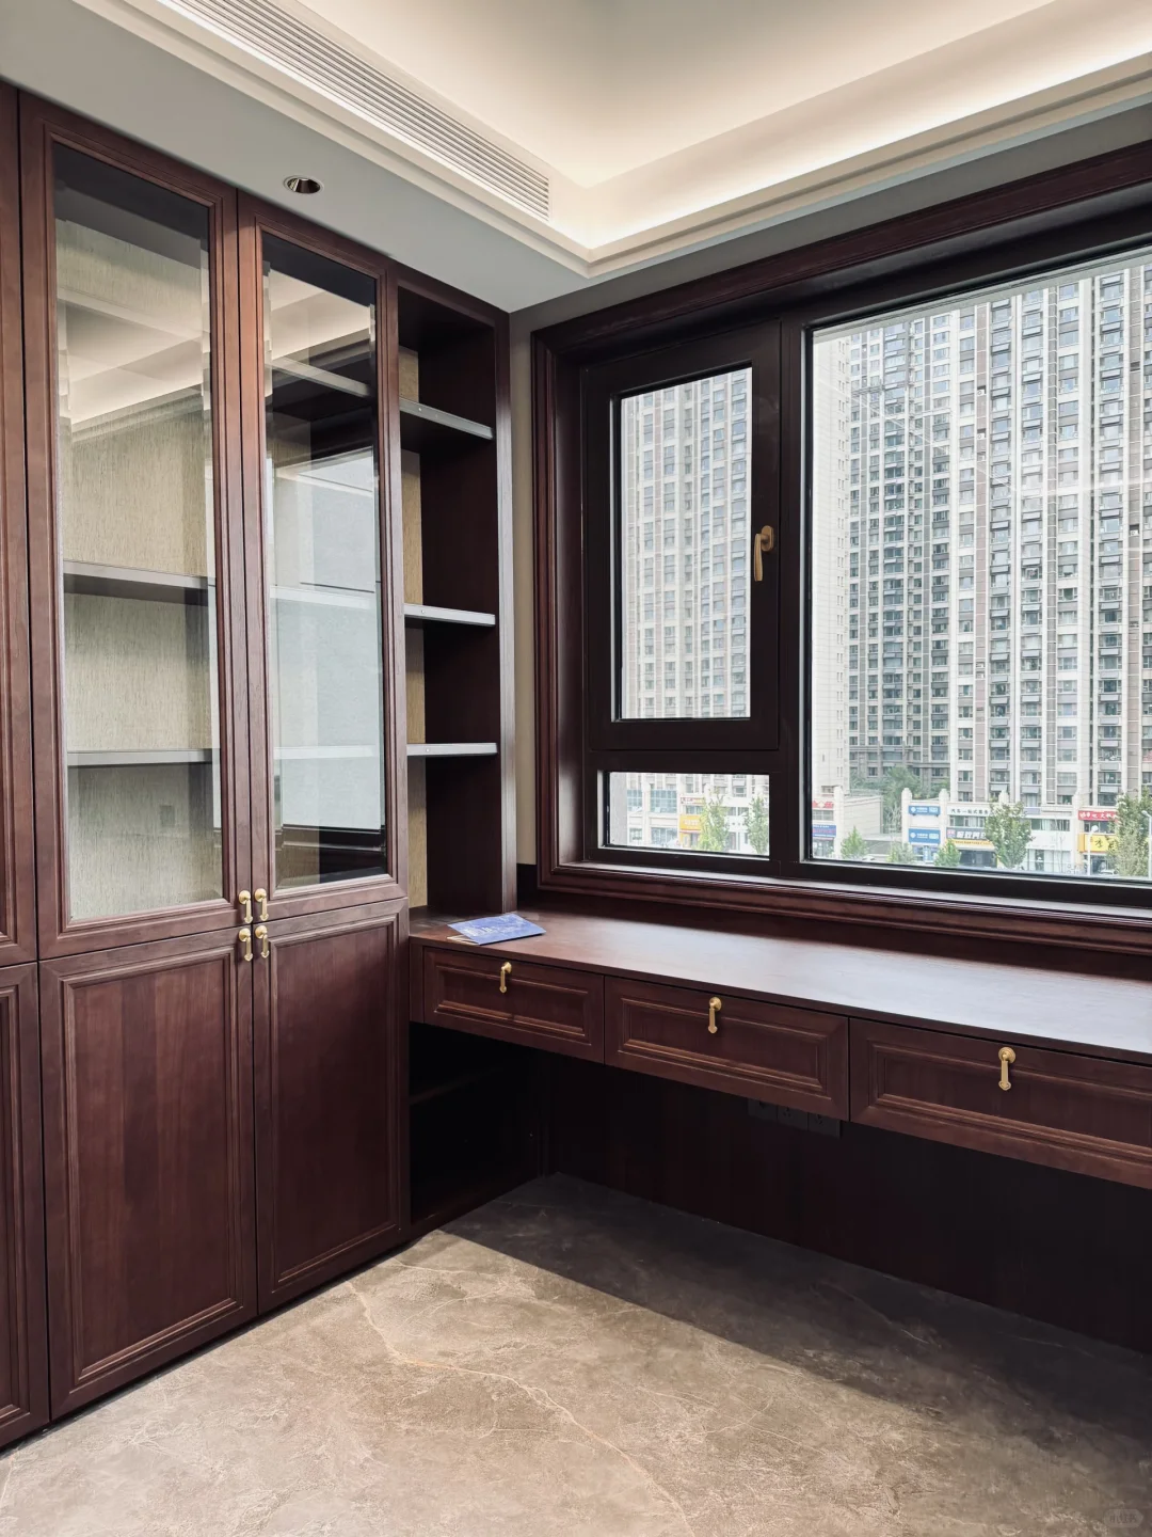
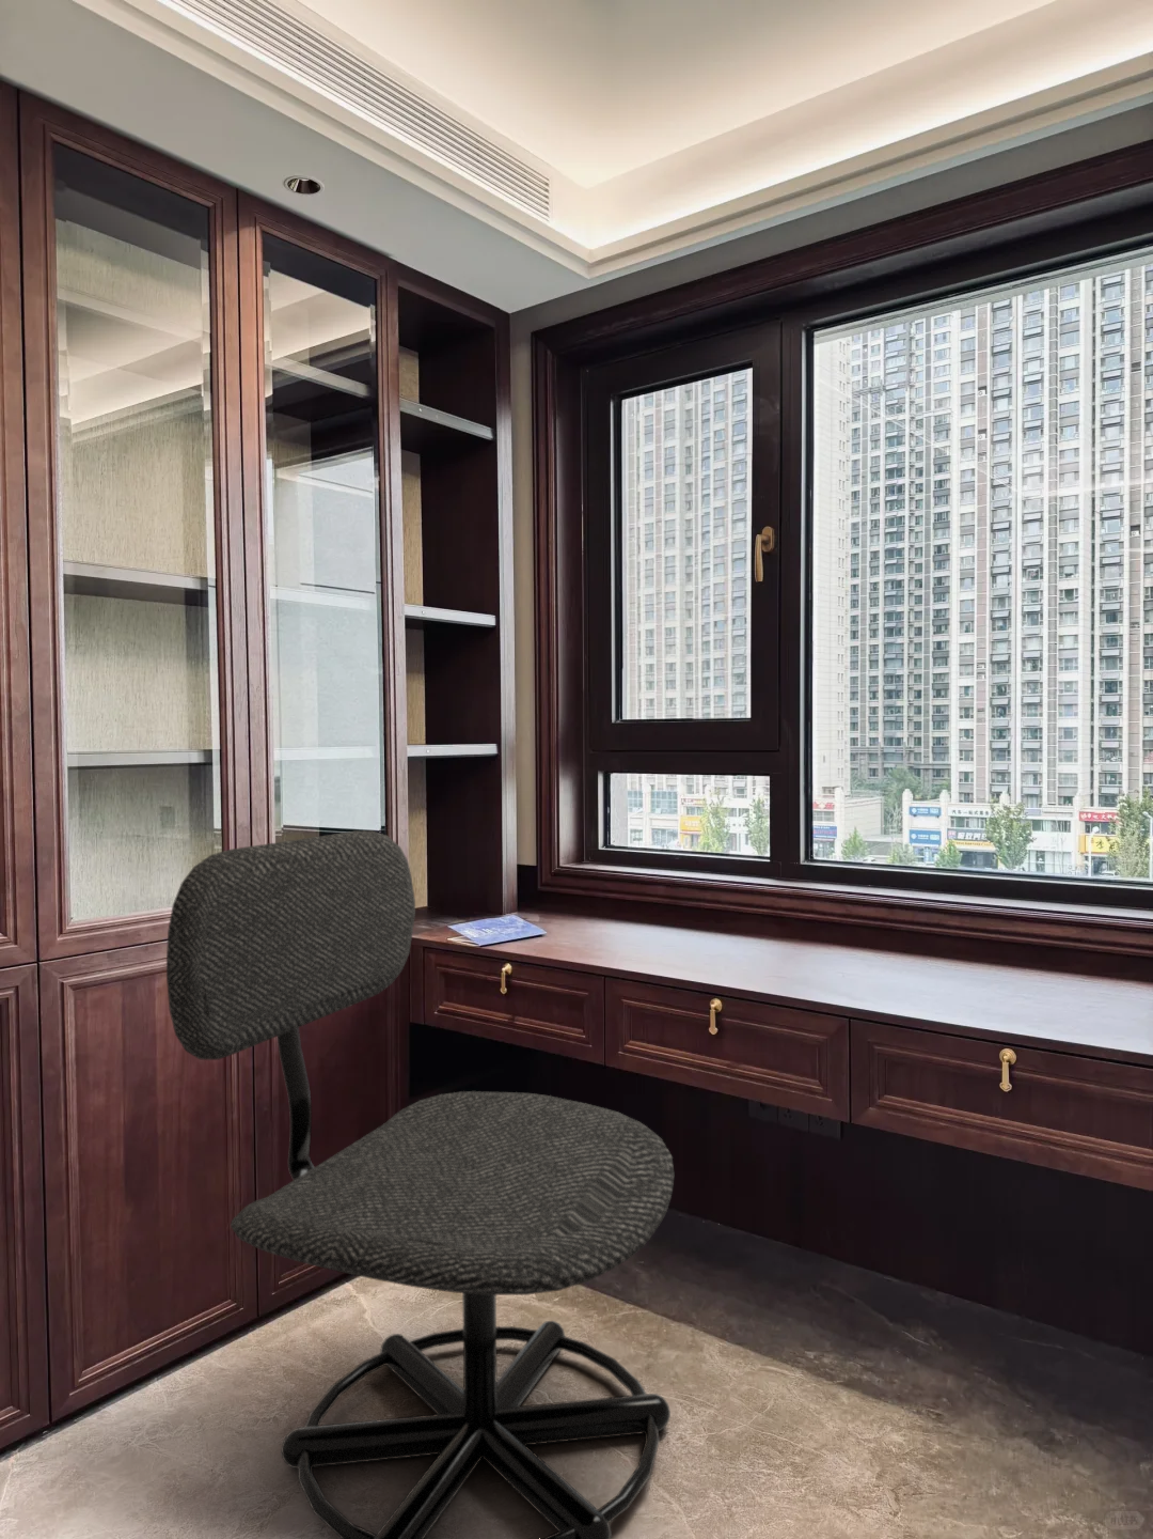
+ office chair (453, 1145)
